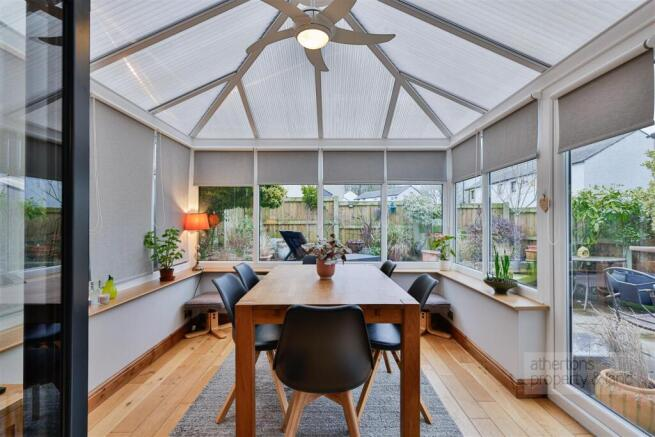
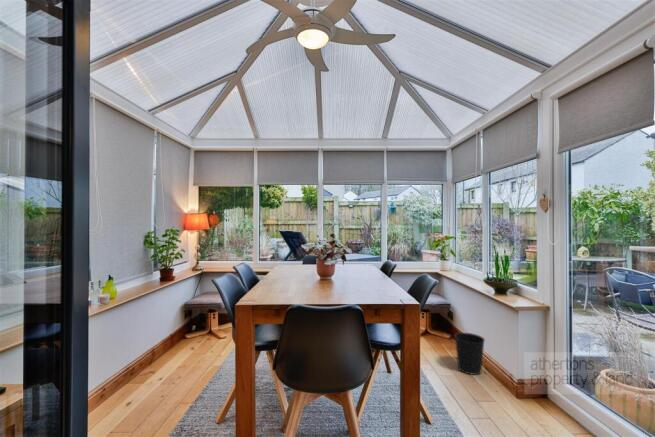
+ wastebasket (469, 353)
